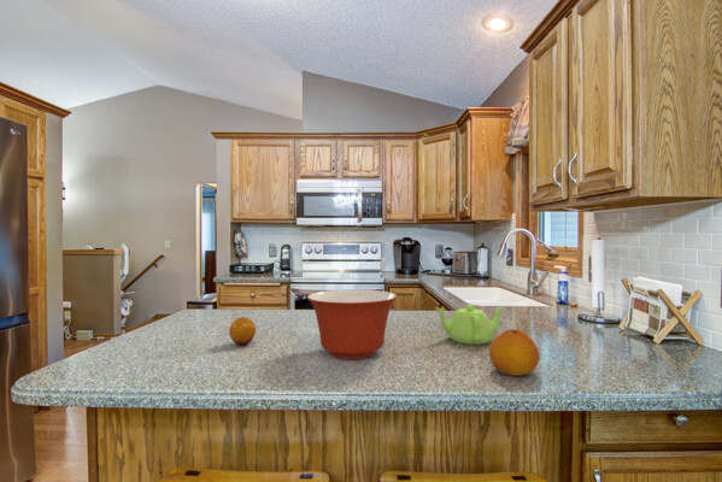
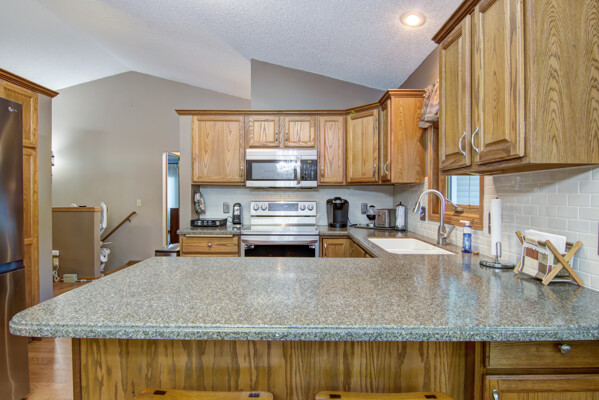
- fruit (242, 330)
- mixing bowl (352, 323)
- teapot (469, 322)
- fruit (513, 351)
